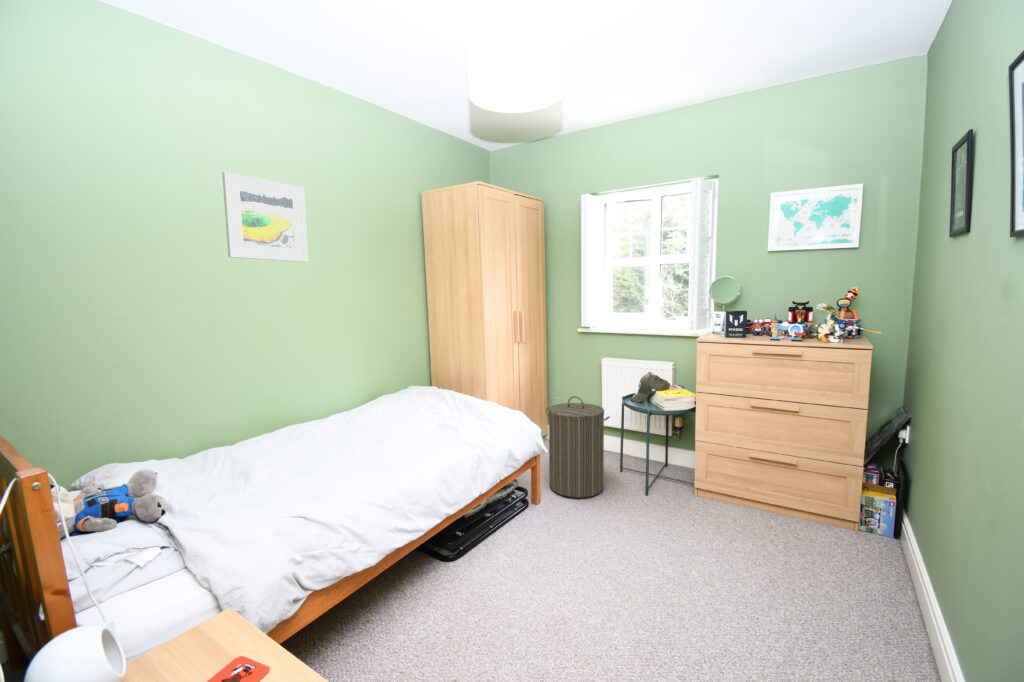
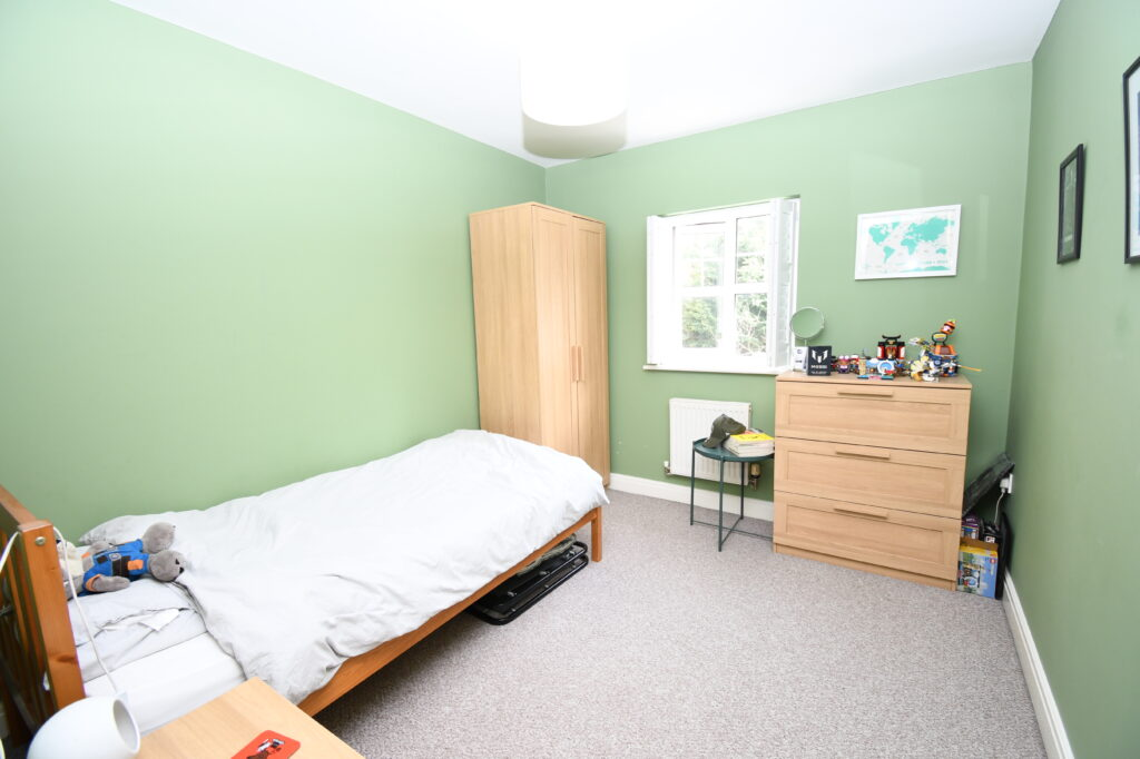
- laundry hamper (576, 441)
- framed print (268, 220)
